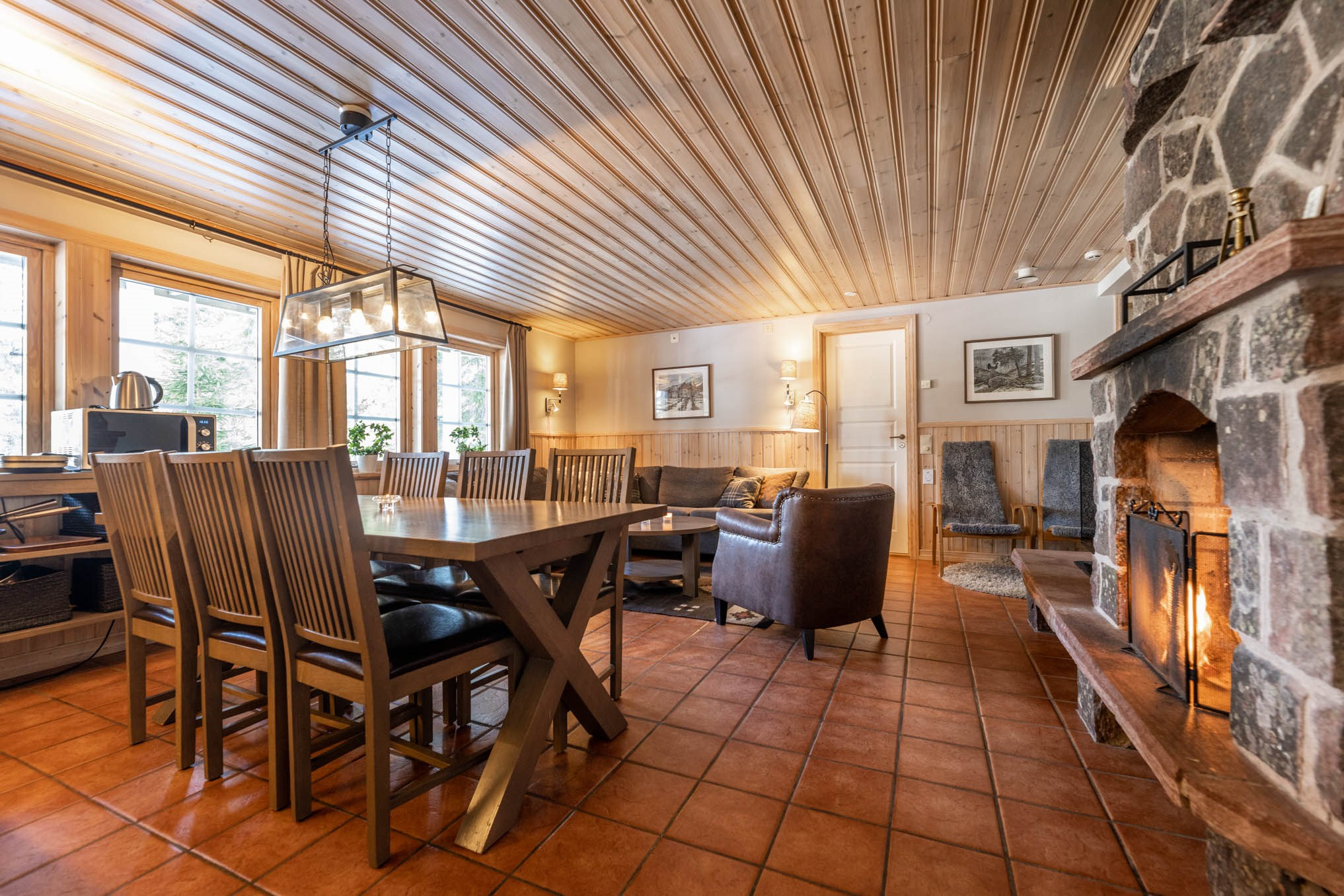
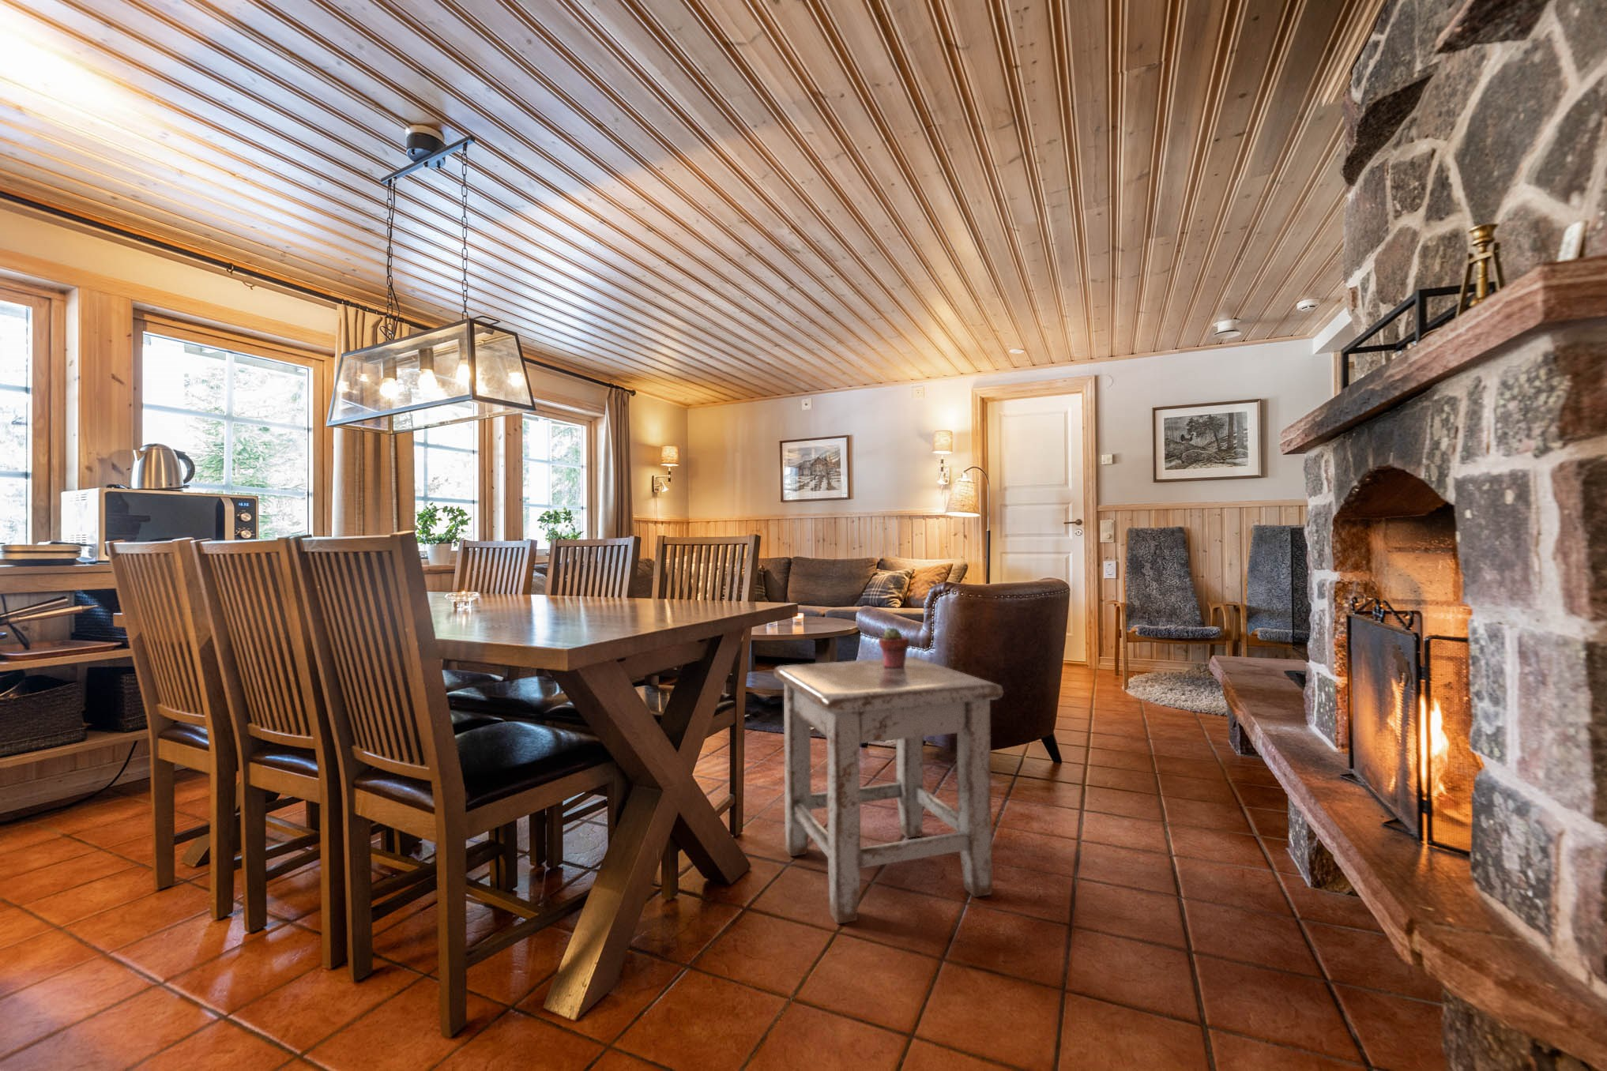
+ stool (880, 784)
+ potted succulent (893, 647)
